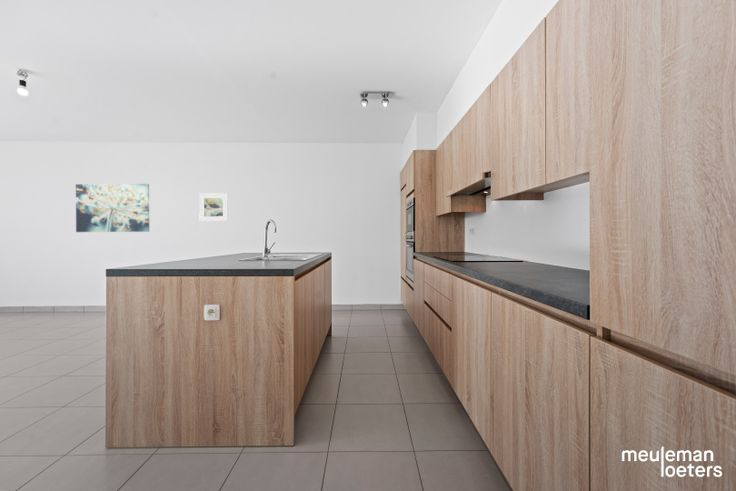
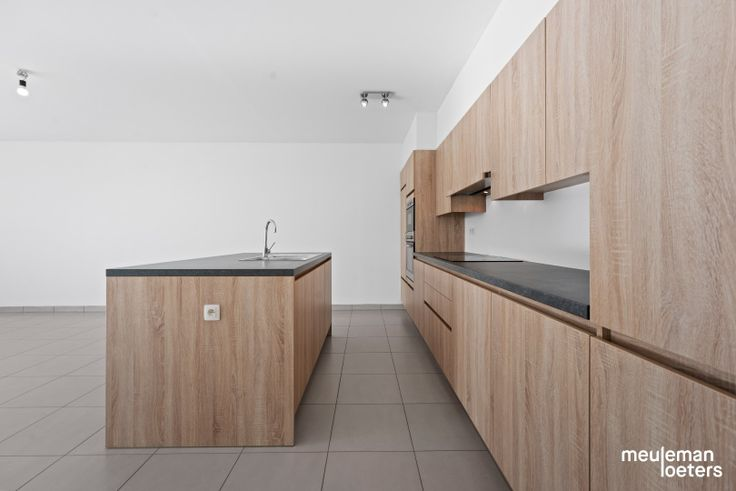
- wall art (112, 208)
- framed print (213, 207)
